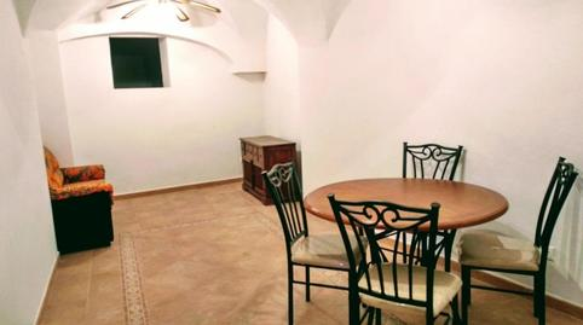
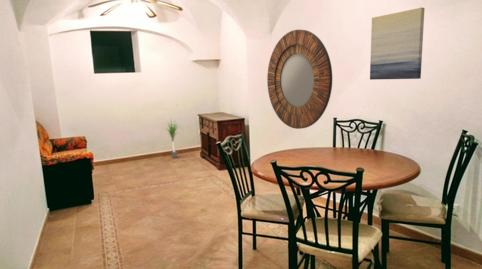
+ potted plant (172, 137)
+ wall art (394, 46)
+ home mirror (296, 80)
